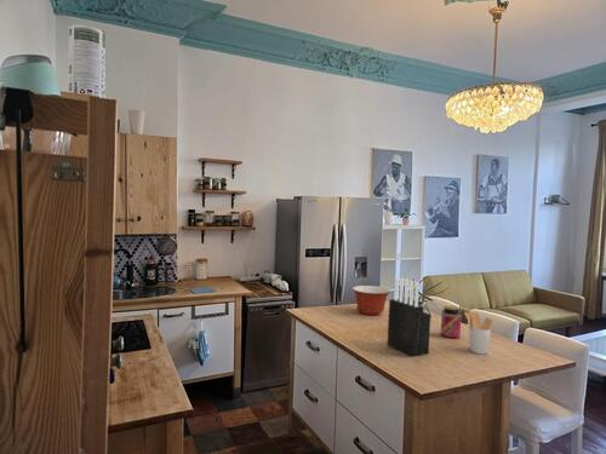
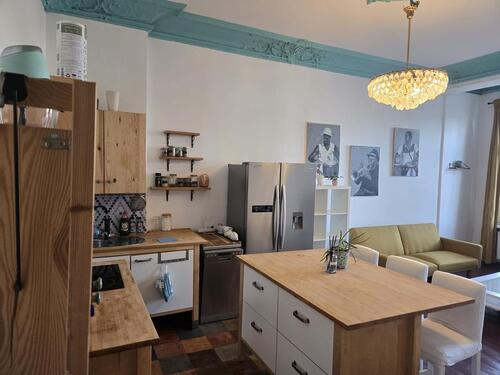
- utensil holder (476, 331)
- mixing bowl (370, 300)
- jar (451, 321)
- knife block (411, 314)
